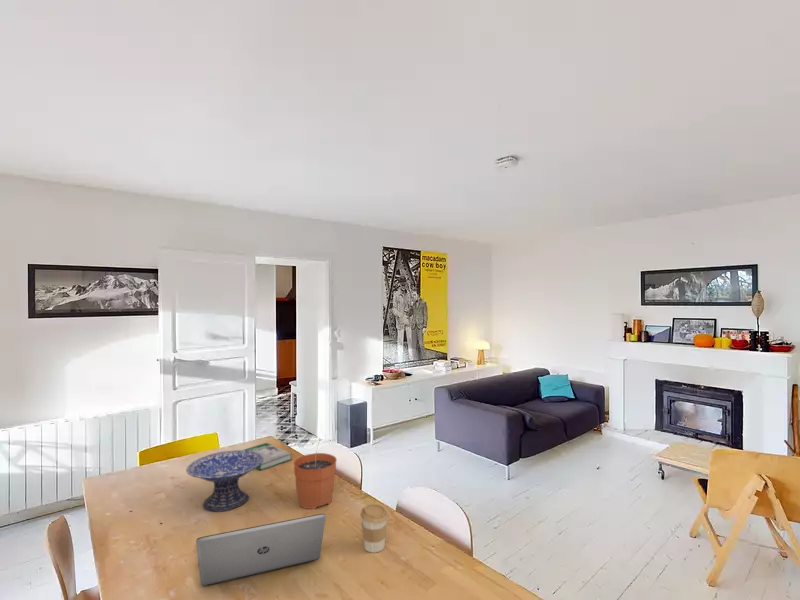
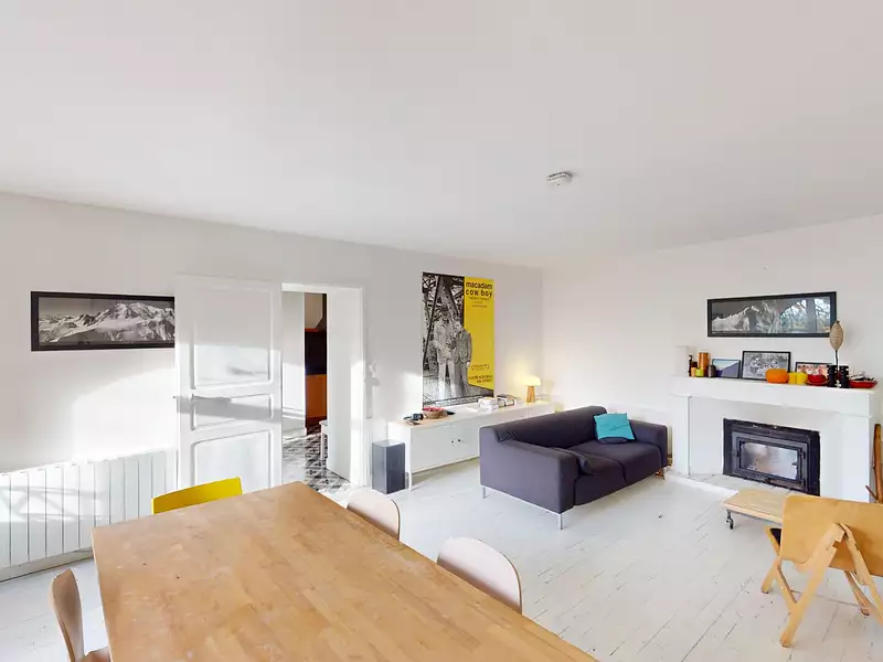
- decorative bowl (226, 481)
- plant pot (315, 470)
- coffee cup (374, 527)
- book (263, 455)
- laptop (262, 529)
